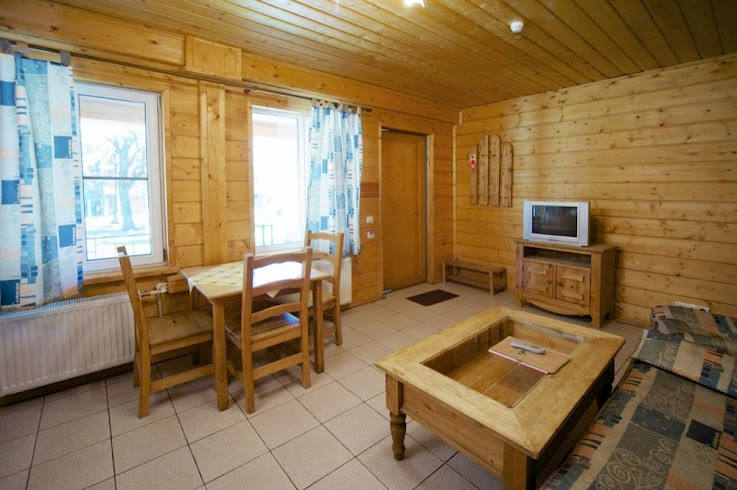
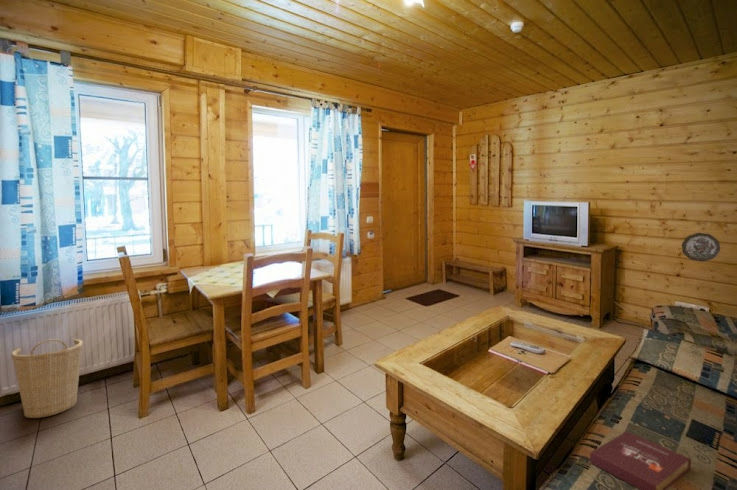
+ decorative plate (700, 247)
+ basket (49, 371)
+ book (639, 460)
